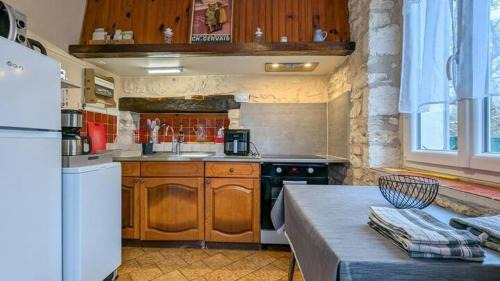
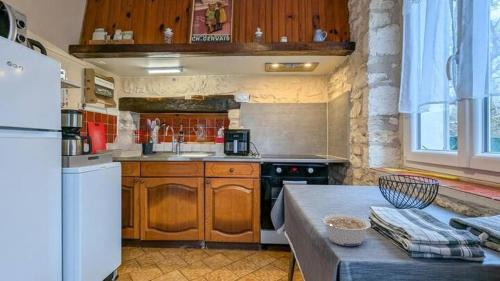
+ legume (345, 229)
